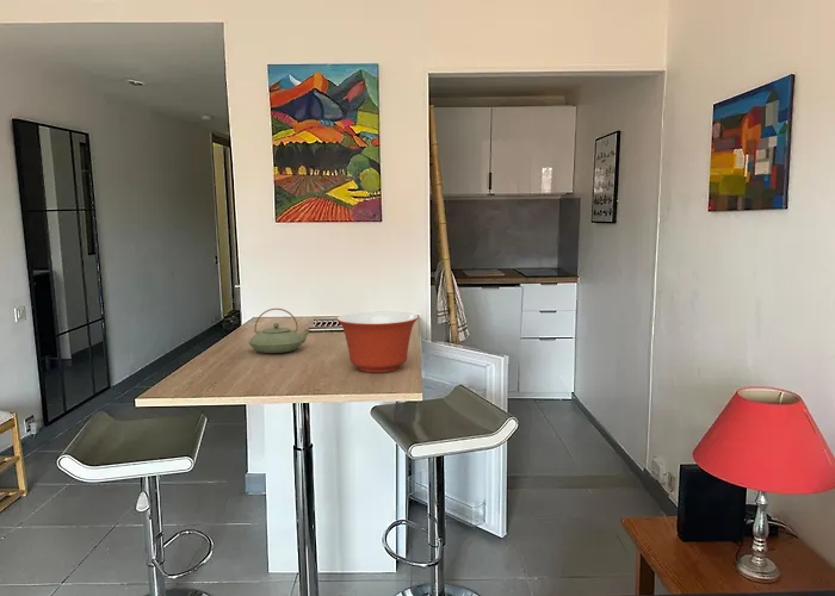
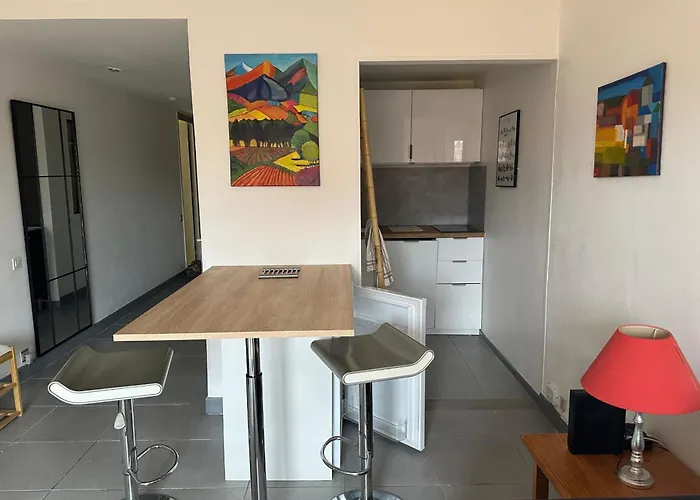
- teapot (279, 329)
- mixing bowl (378, 342)
